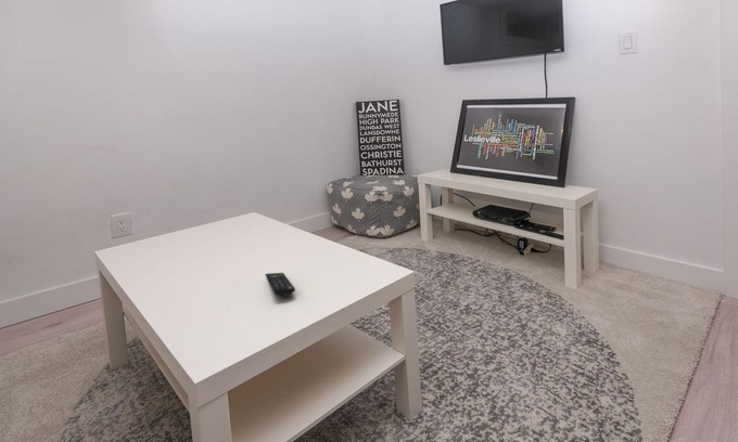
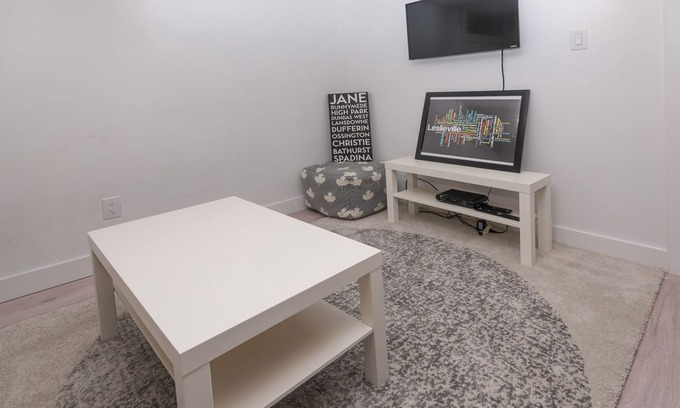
- remote control (279, 282)
